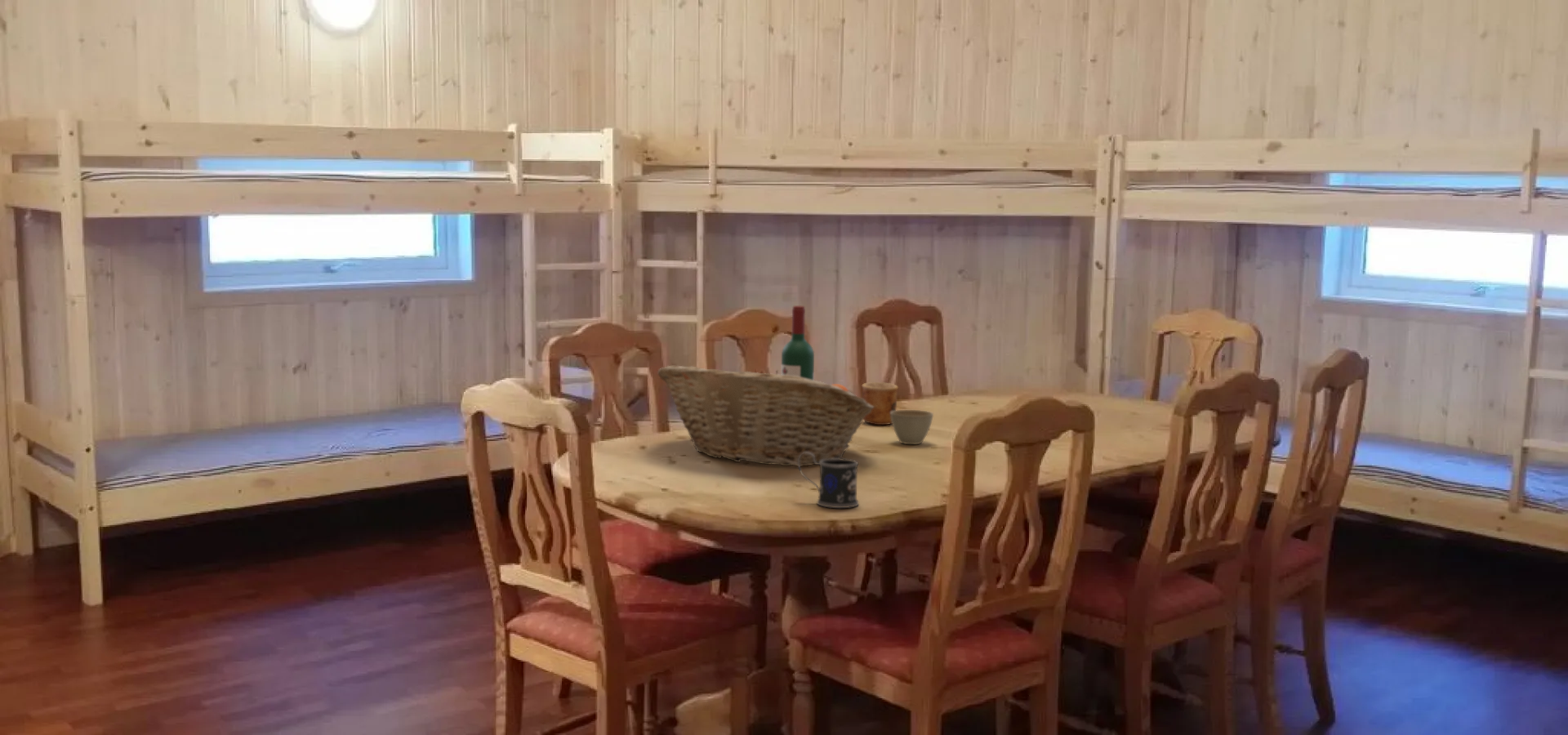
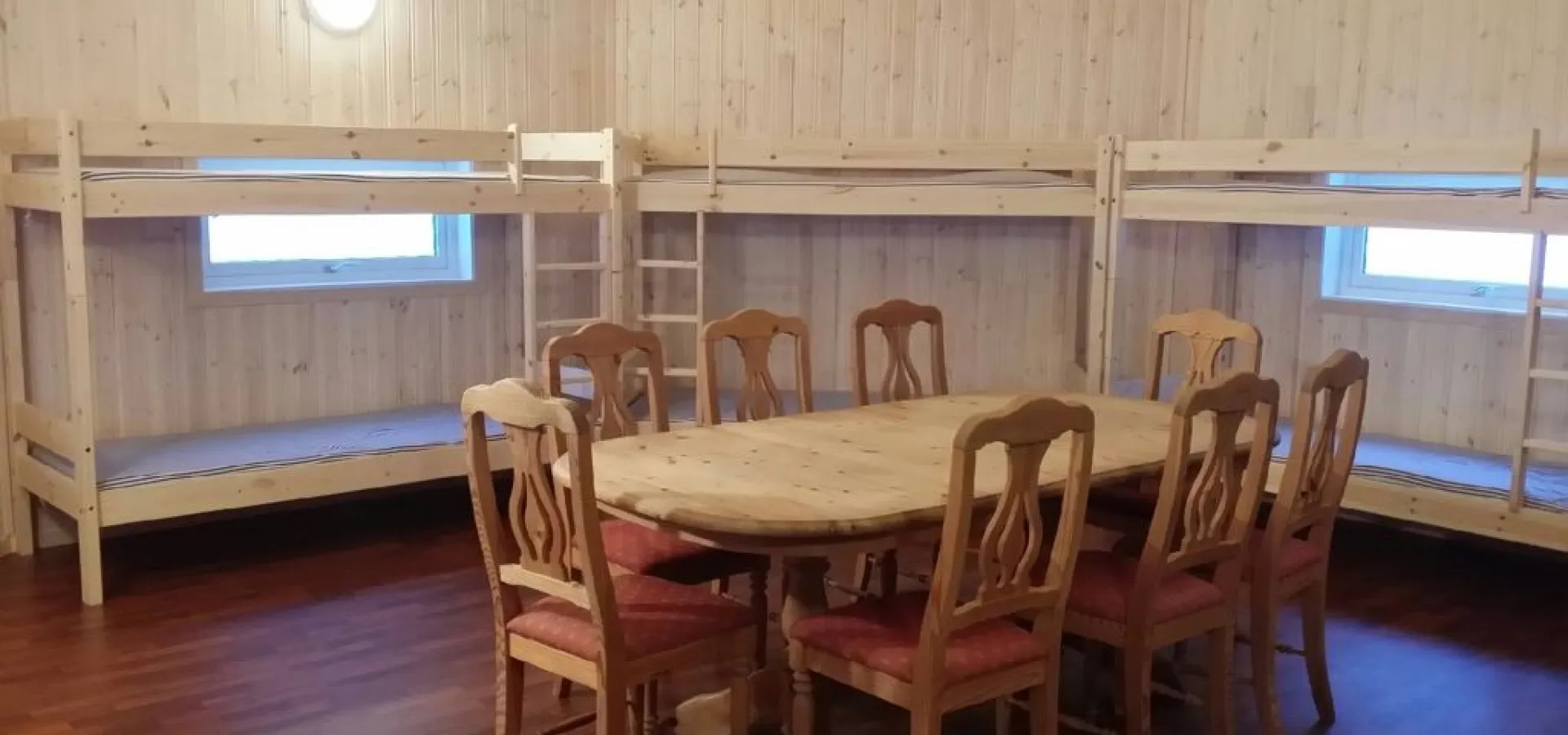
- cup (880, 403)
- mug (828, 478)
- fruit basket (764, 408)
- wine bottle (797, 367)
- flower pot (911, 427)
